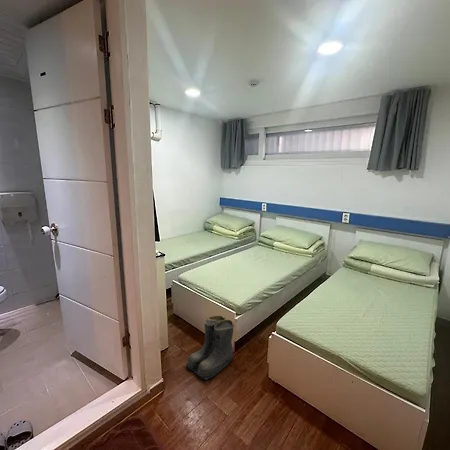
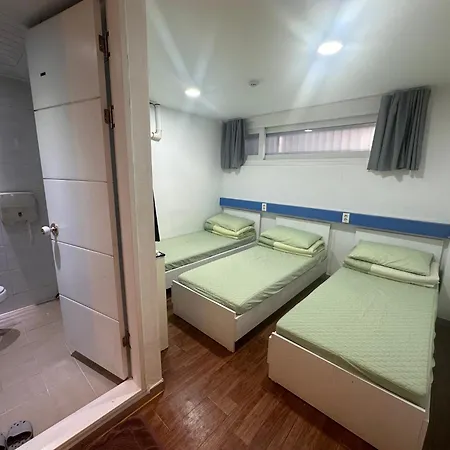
- boots (211, 344)
